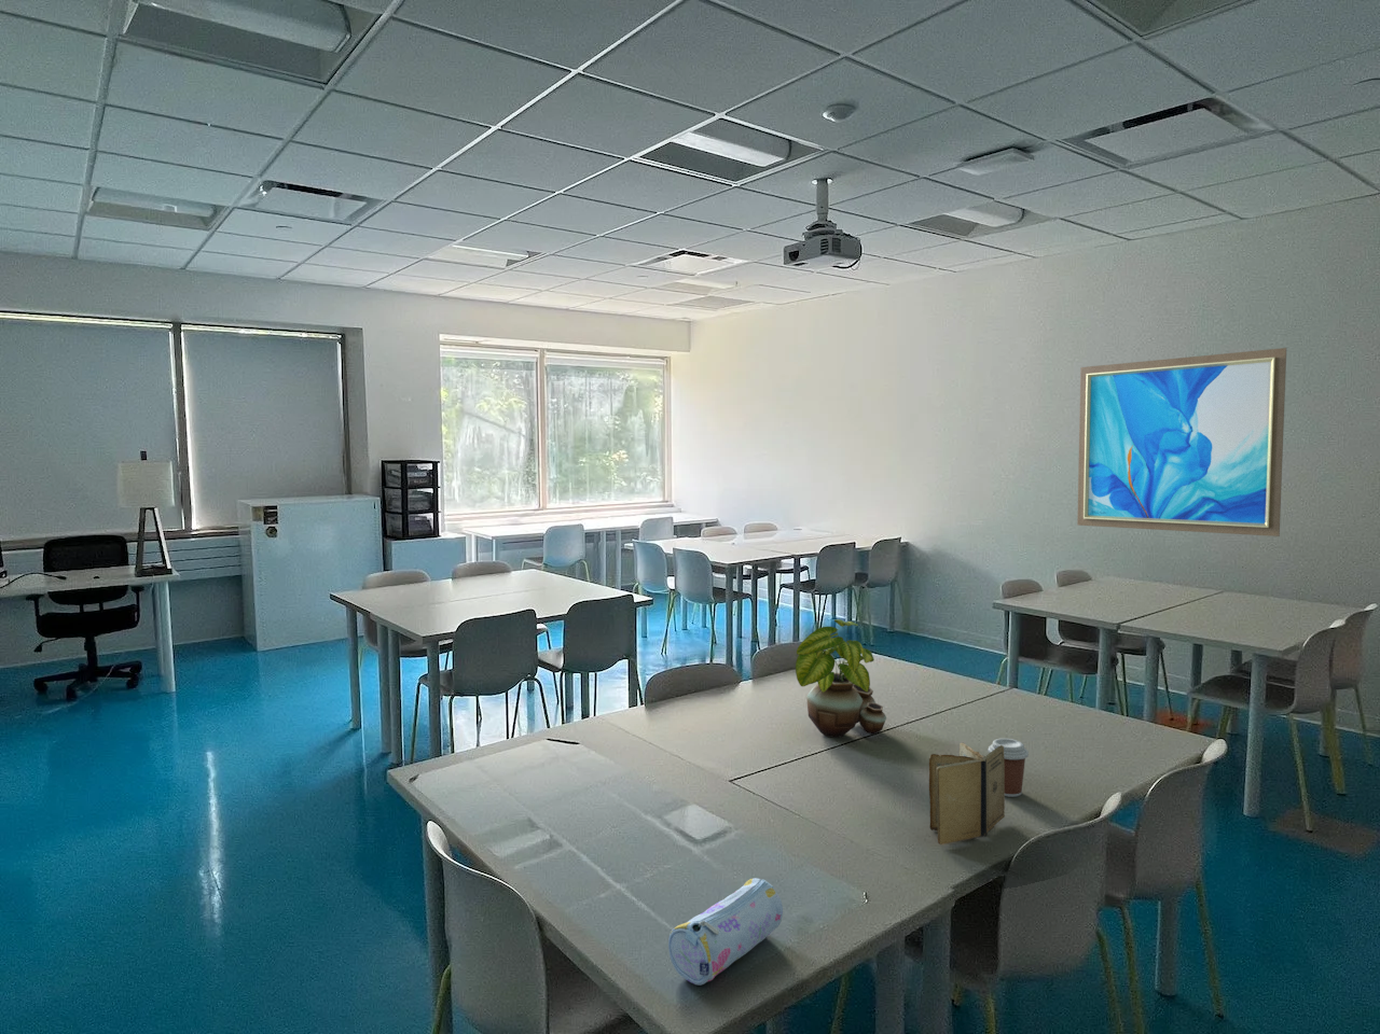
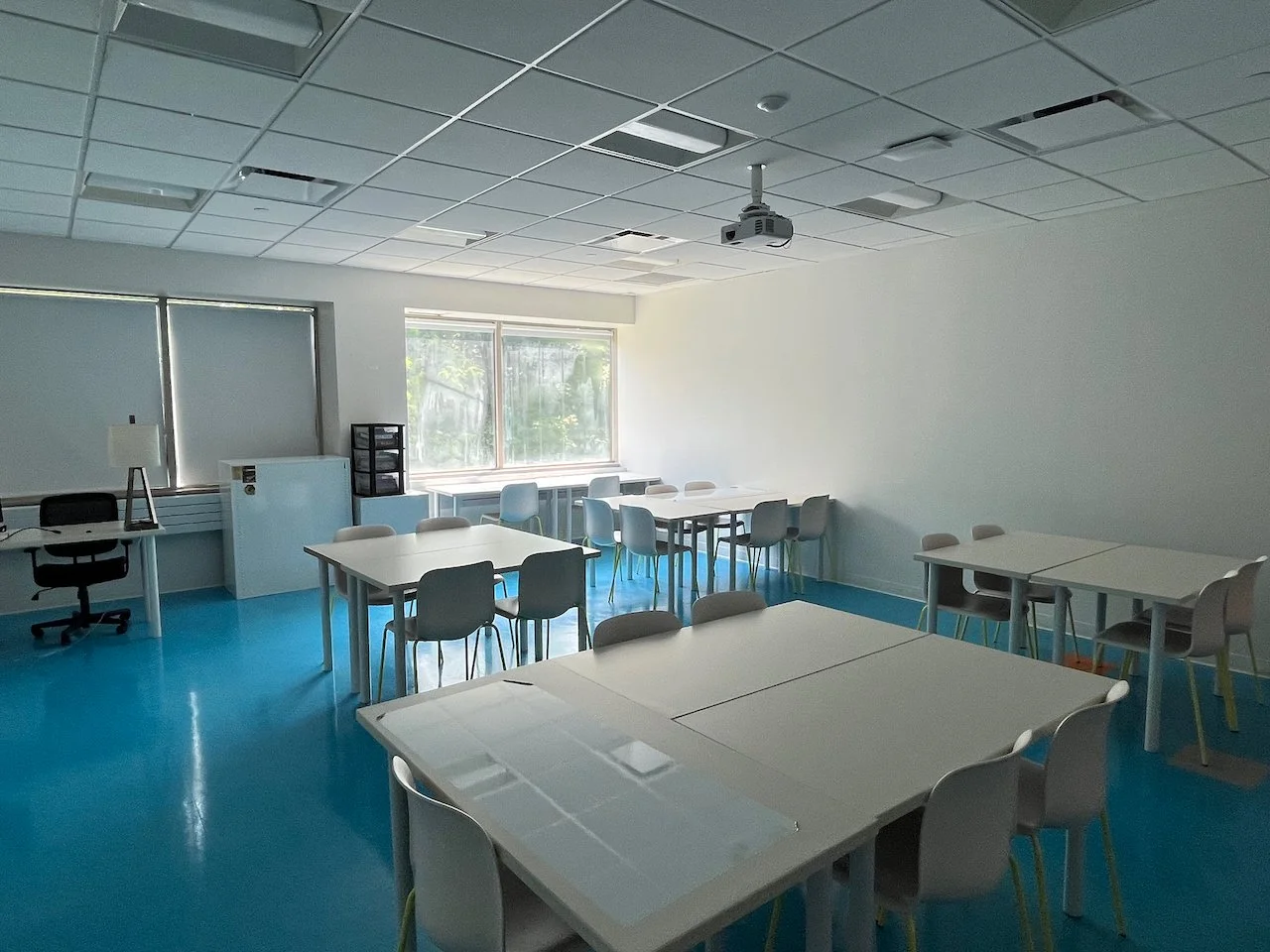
- wall art (1171, 445)
- pencil case (727, 926)
- potted plant (843, 678)
- book (964, 790)
- coffee cup (1007, 767)
